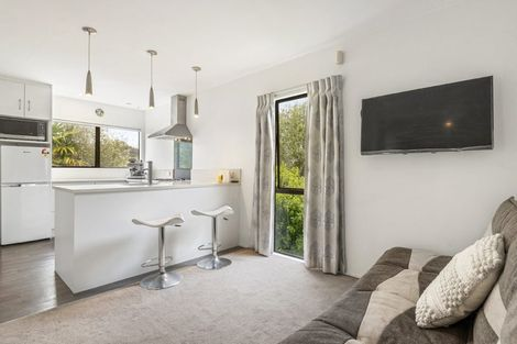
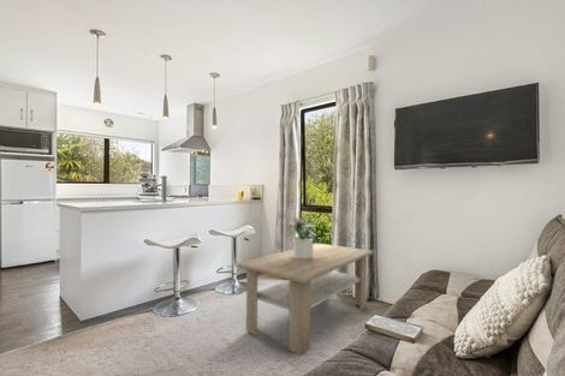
+ book (393, 327)
+ potted plant (301, 237)
+ coffee table (311, 287)
